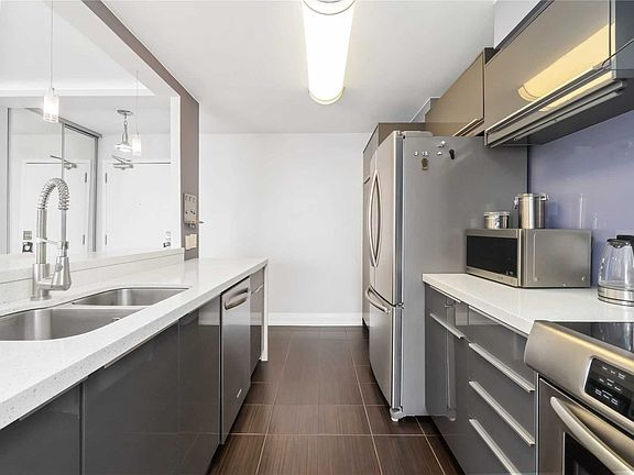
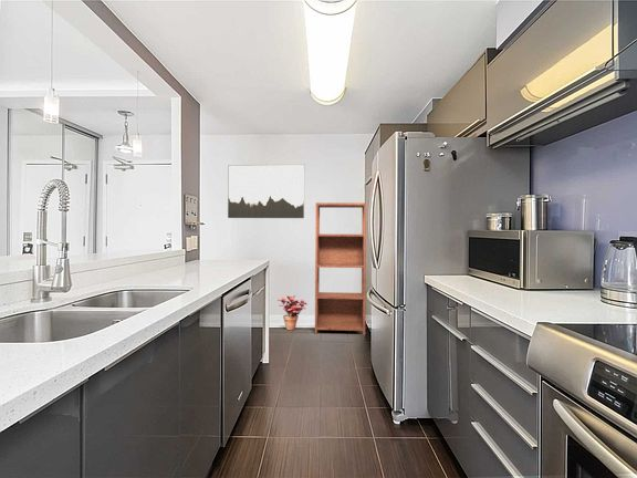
+ potted plant (292, 312)
+ wall art (265, 191)
+ shelving unit (340, 267)
